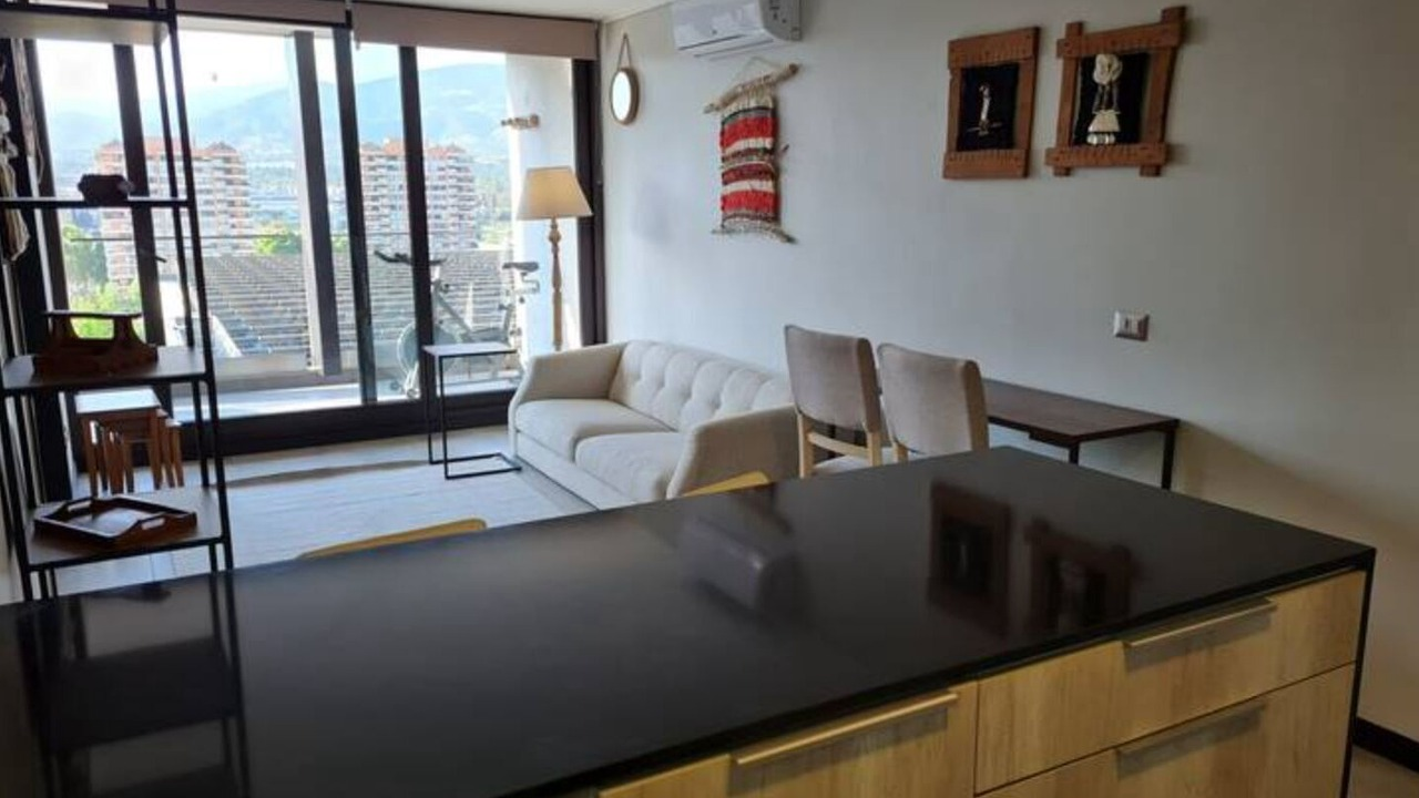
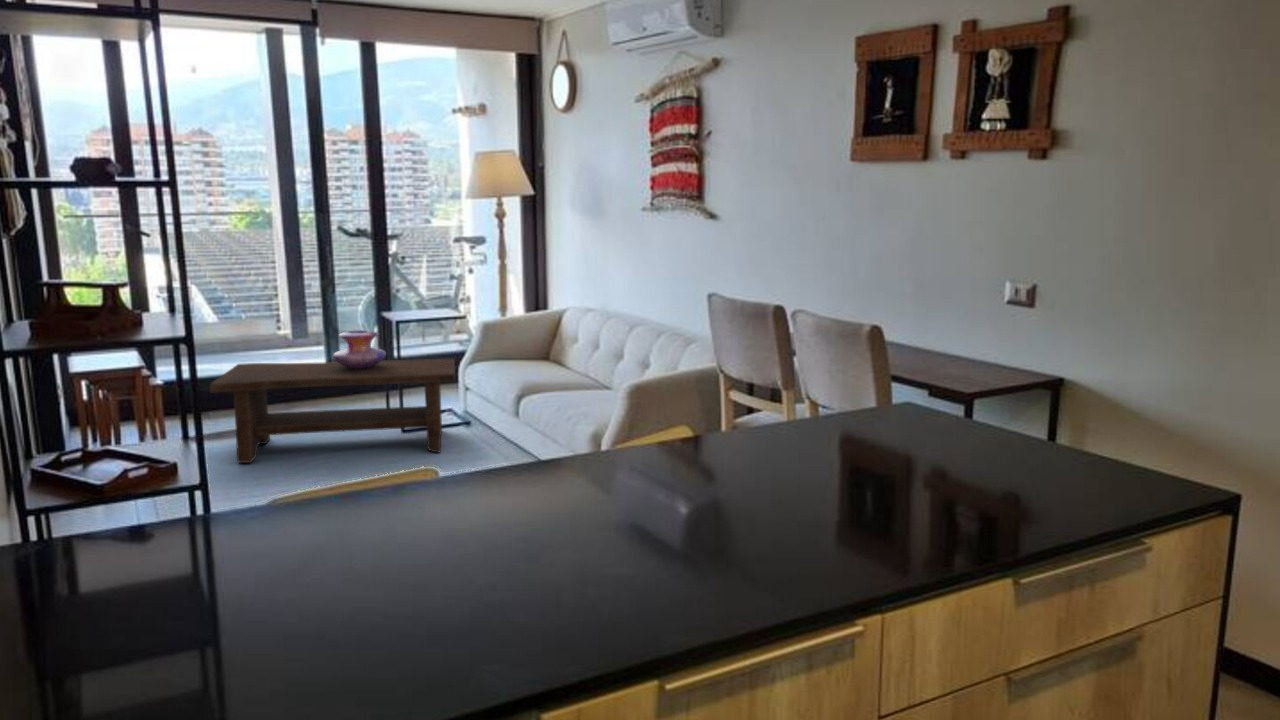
+ coffee table (344, 410)
+ decorative vase (359, 349)
